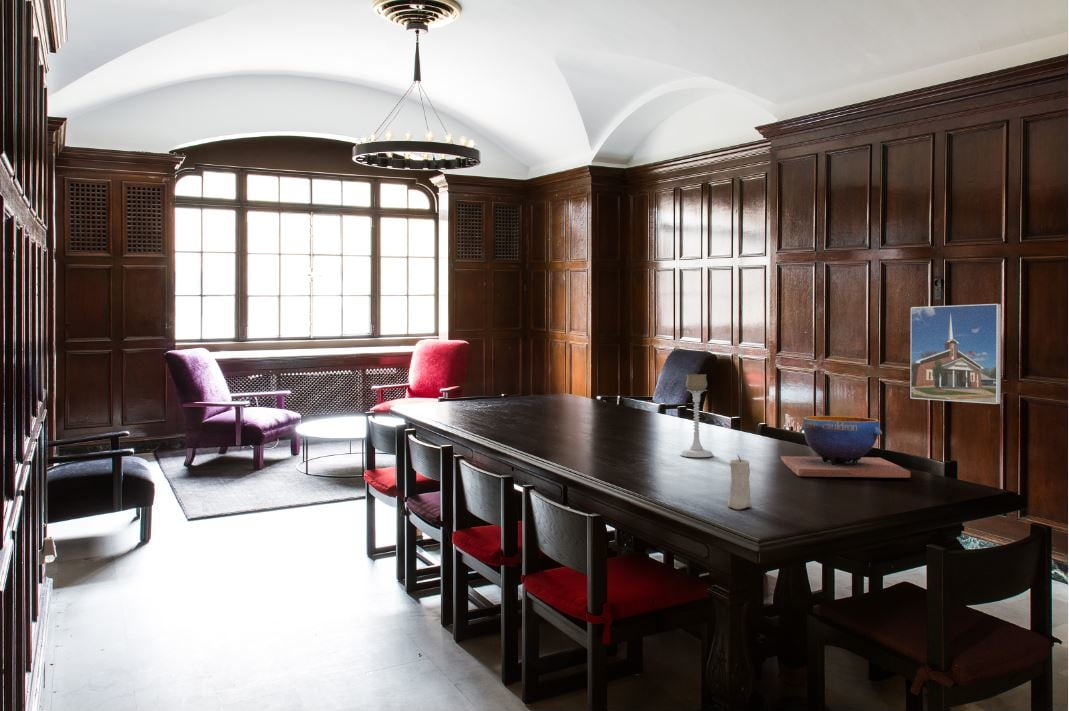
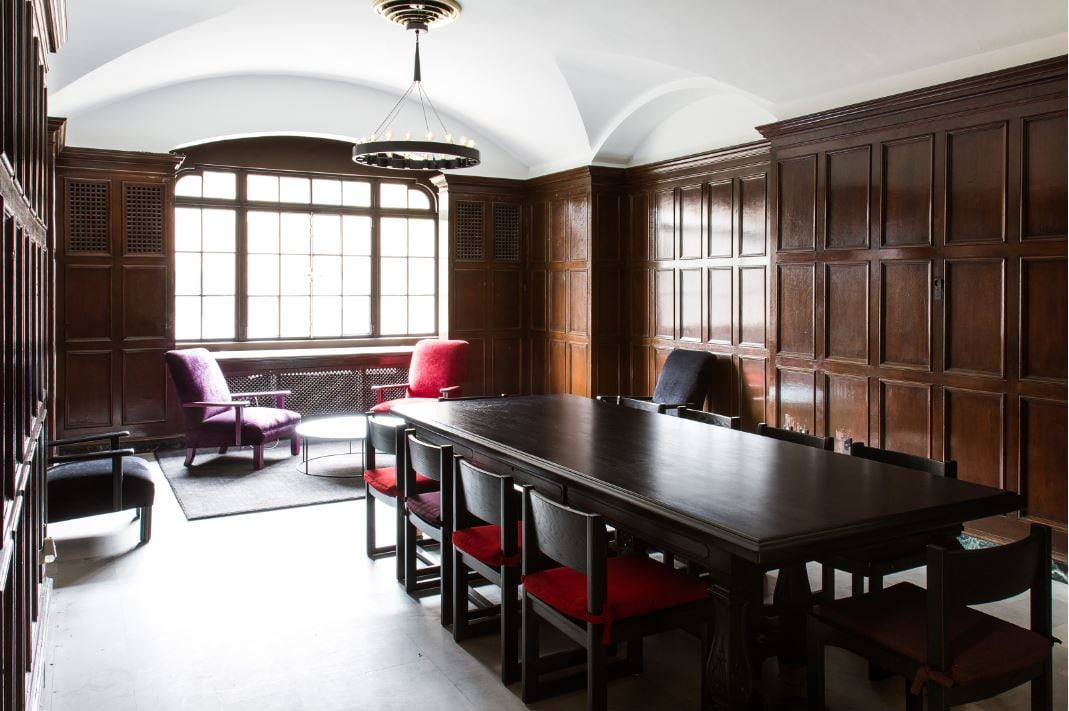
- decorative bowl (841, 443)
- candle (739, 481)
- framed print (953, 353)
- candle holder (696, 414)
